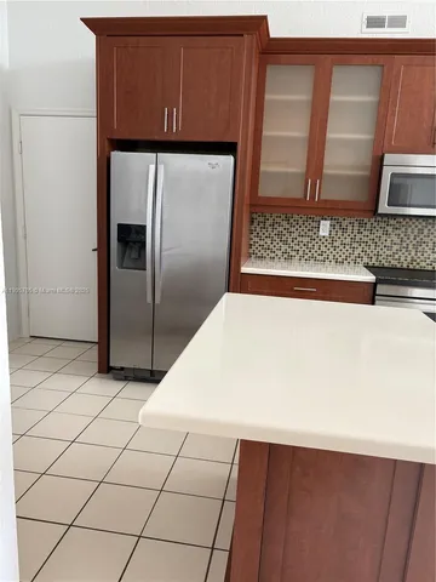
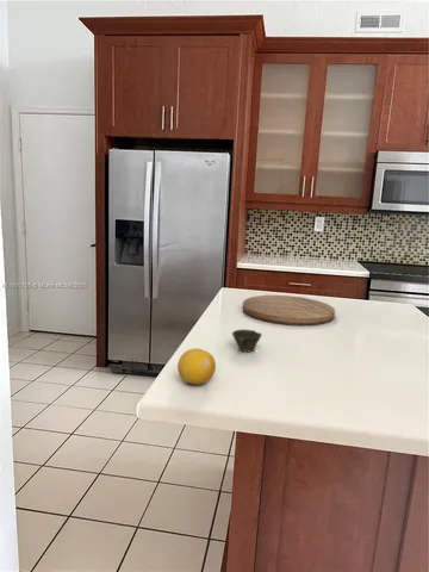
+ cutting board (287, 309)
+ cup (245, 341)
+ fruit (197, 366)
